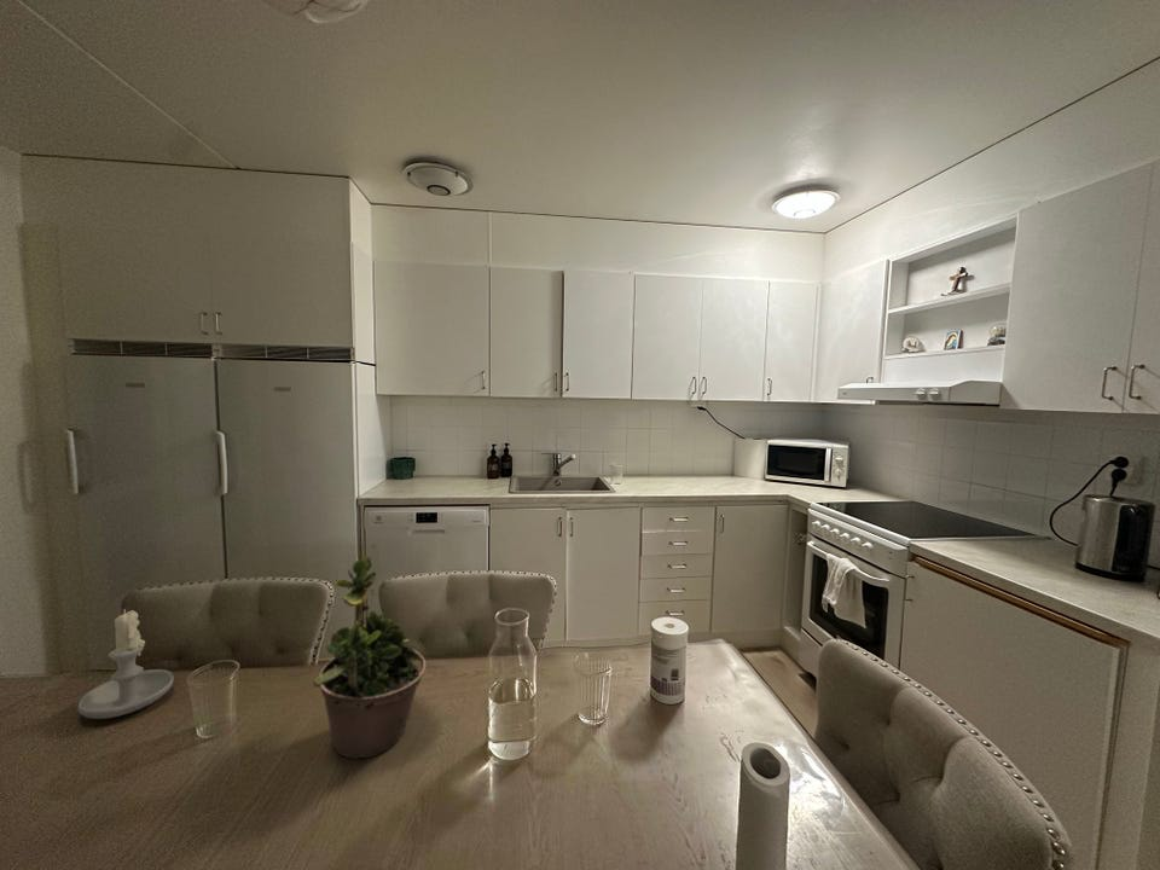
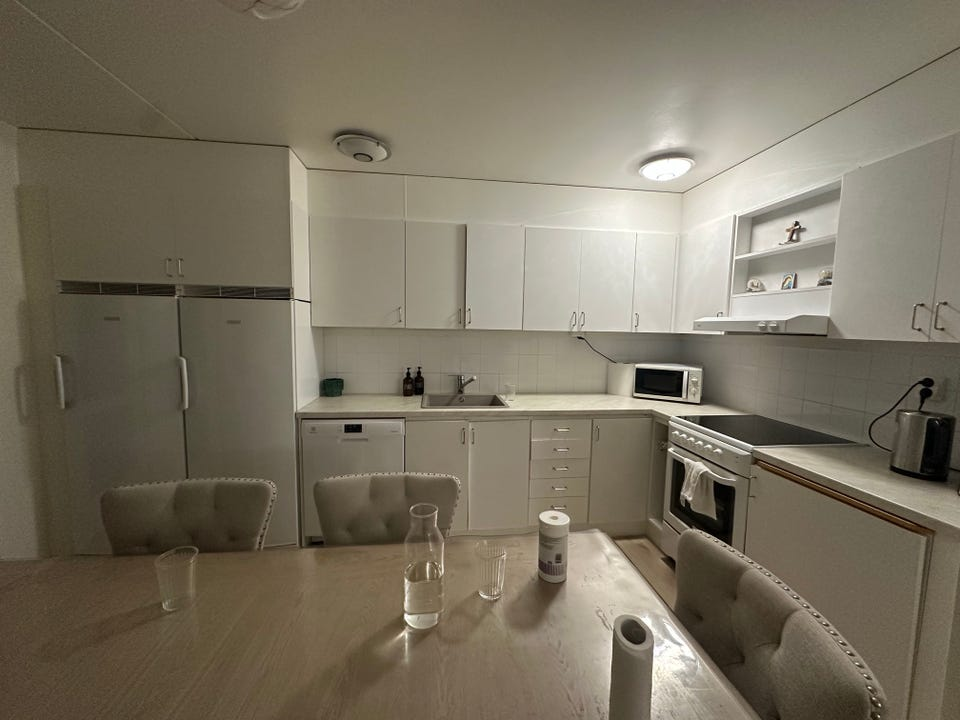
- potted plant (375, 644)
- candle (126, 656)
